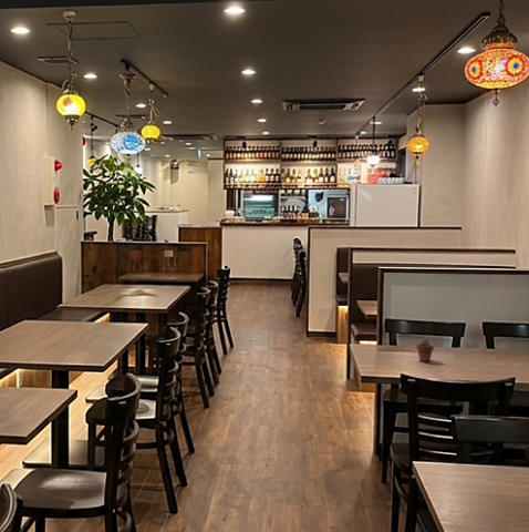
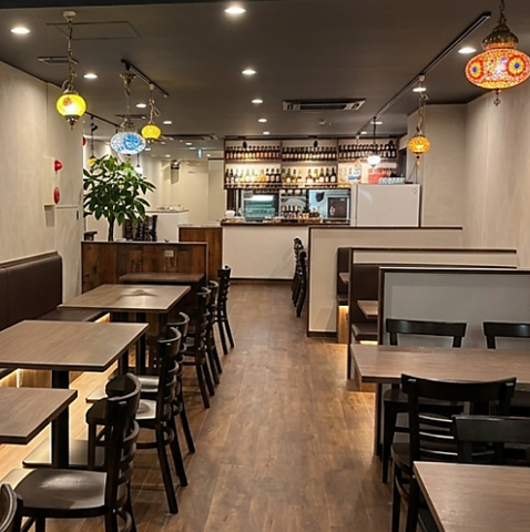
- potted succulent (424, 349)
